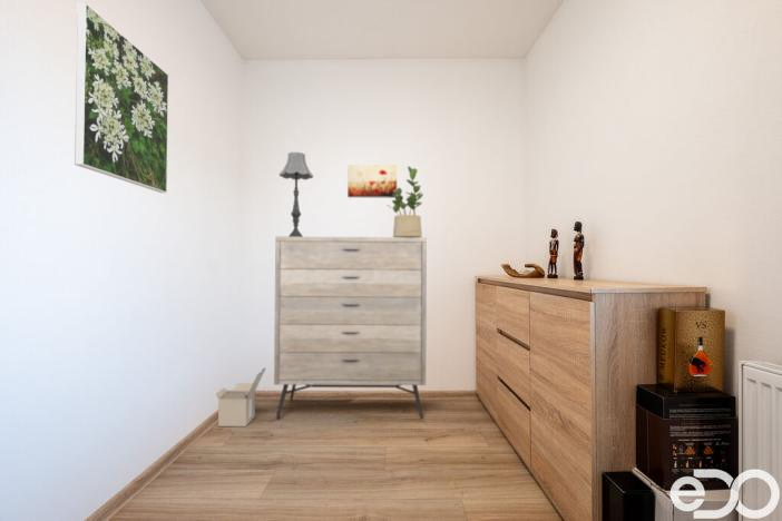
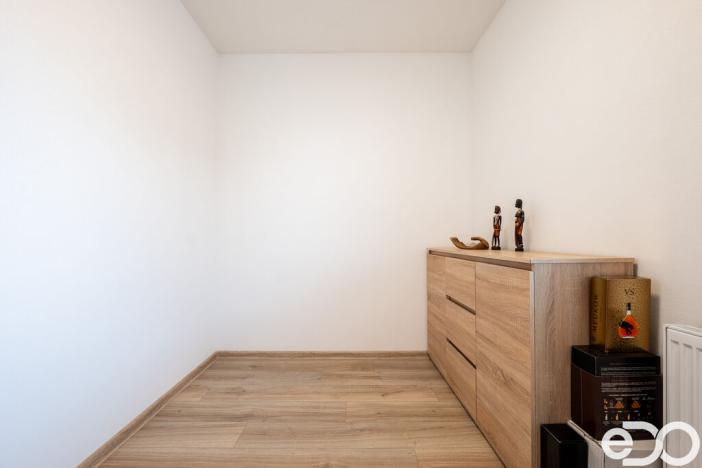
- dresser (352, 323)
- wall art (372, 180)
- cardboard box (241, 394)
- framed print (128, 112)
- table lamp (295, 195)
- potted plant (403, 203)
